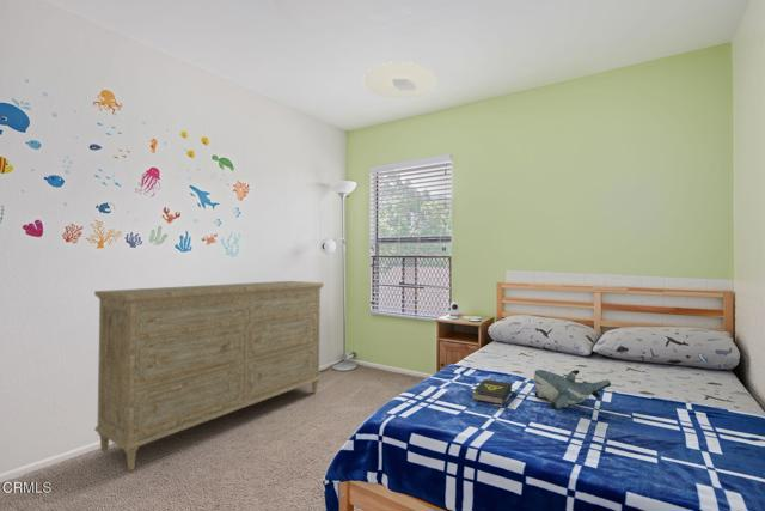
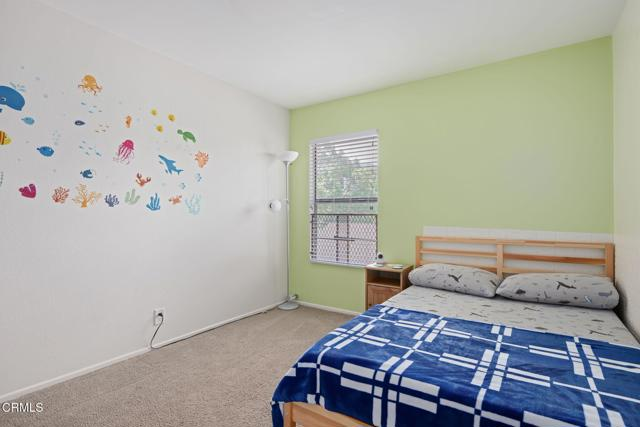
- ceiling light (399, 78)
- shark plush (574, 385)
- book (492, 390)
- dresser (230, 351)
